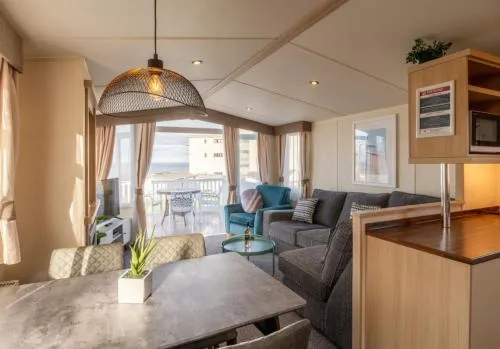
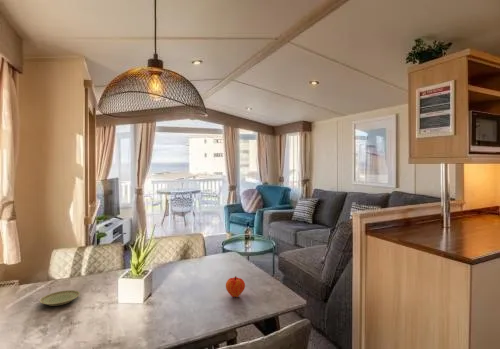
+ fruit (235, 285)
+ plate (60, 298)
